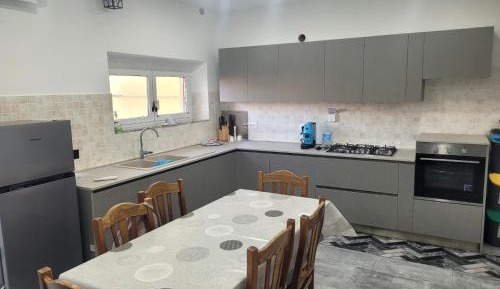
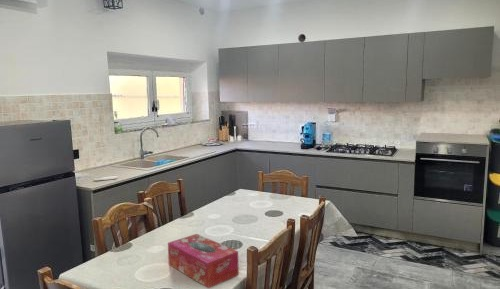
+ tissue box (202, 258)
